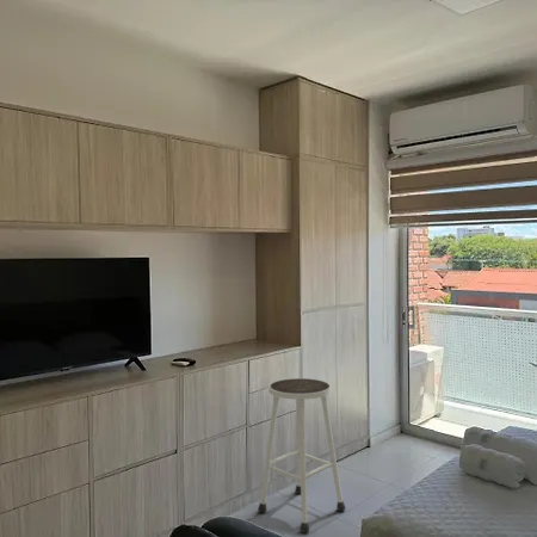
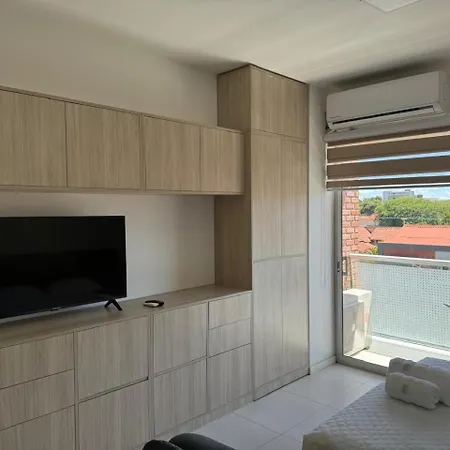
- stool (301, 448)
